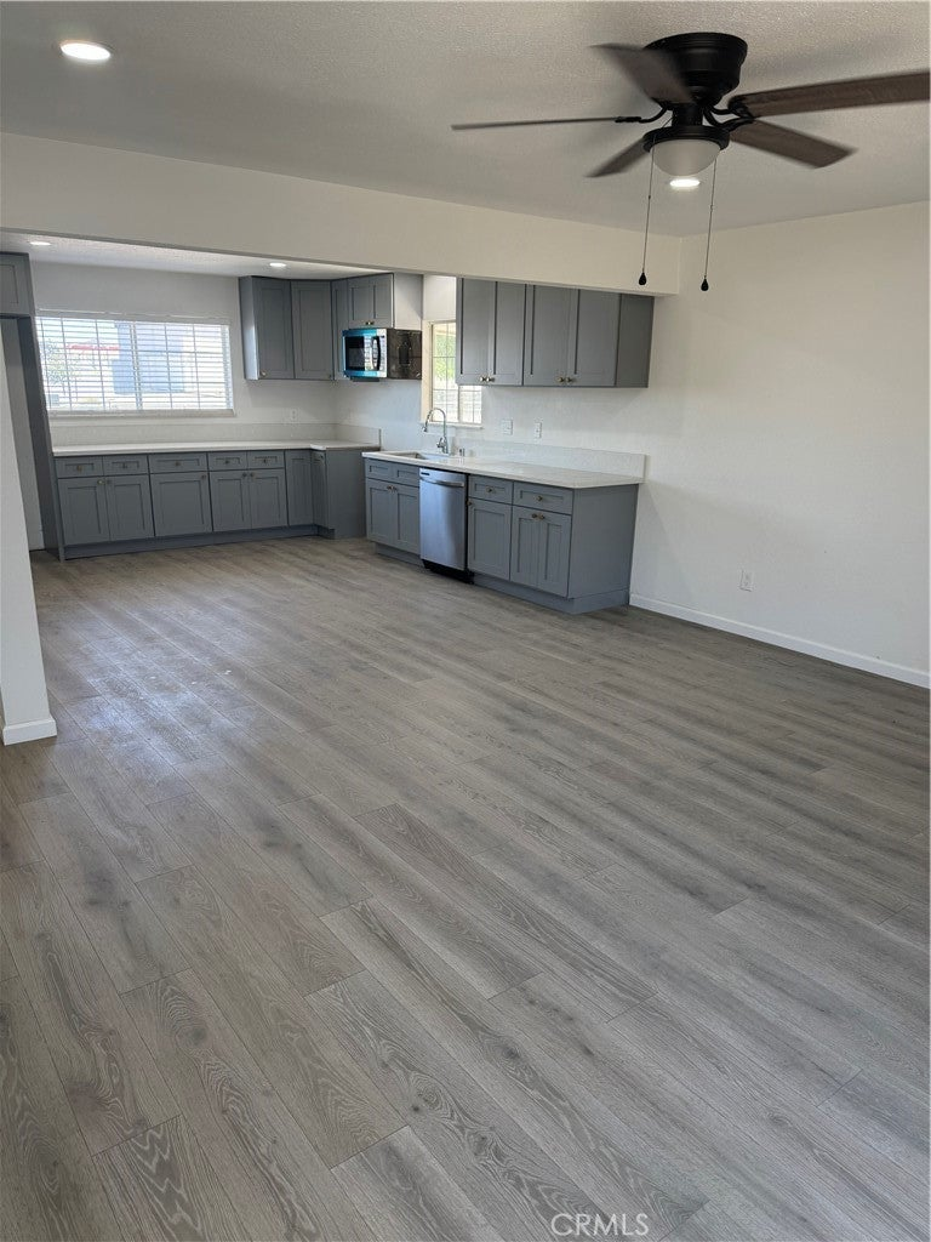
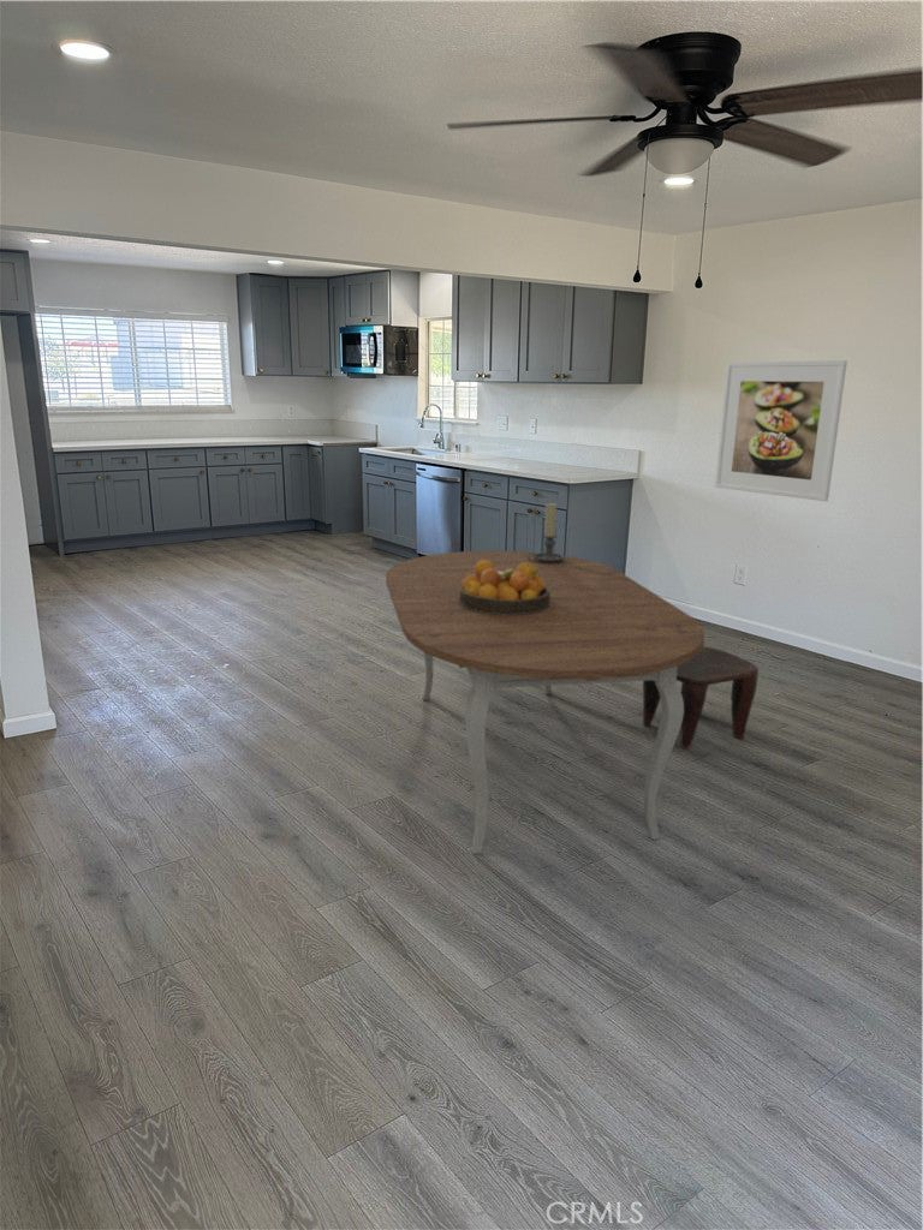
+ stool (697, 695)
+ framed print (775, 429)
+ fruit bowl (505, 583)
+ dining table (522, 677)
+ candle holder (547, 531)
